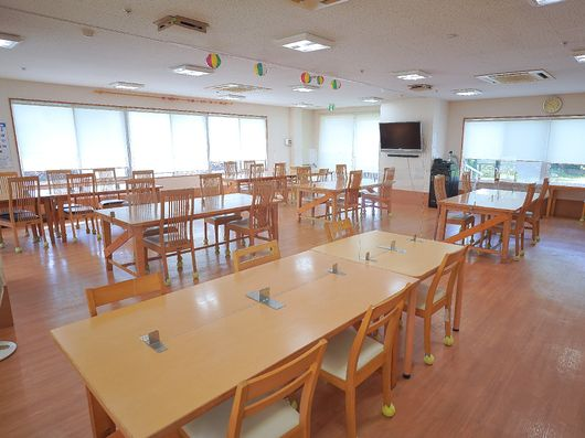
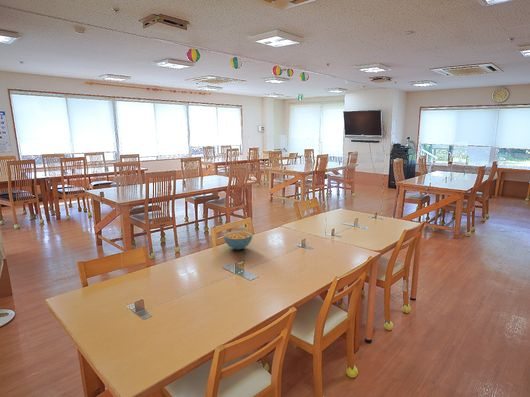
+ cereal bowl (238, 241)
